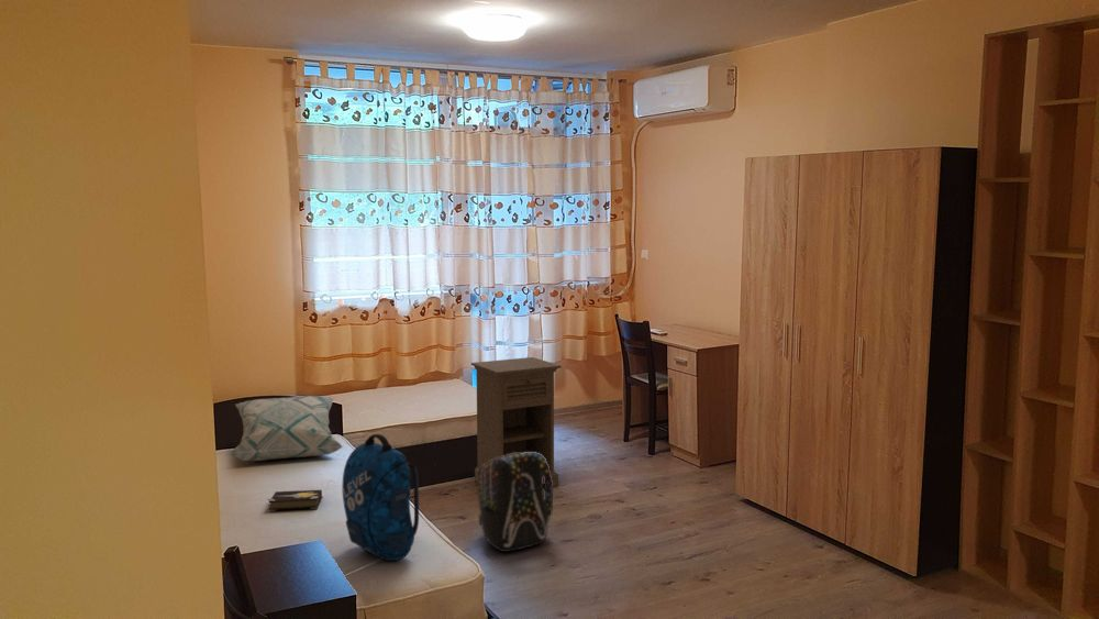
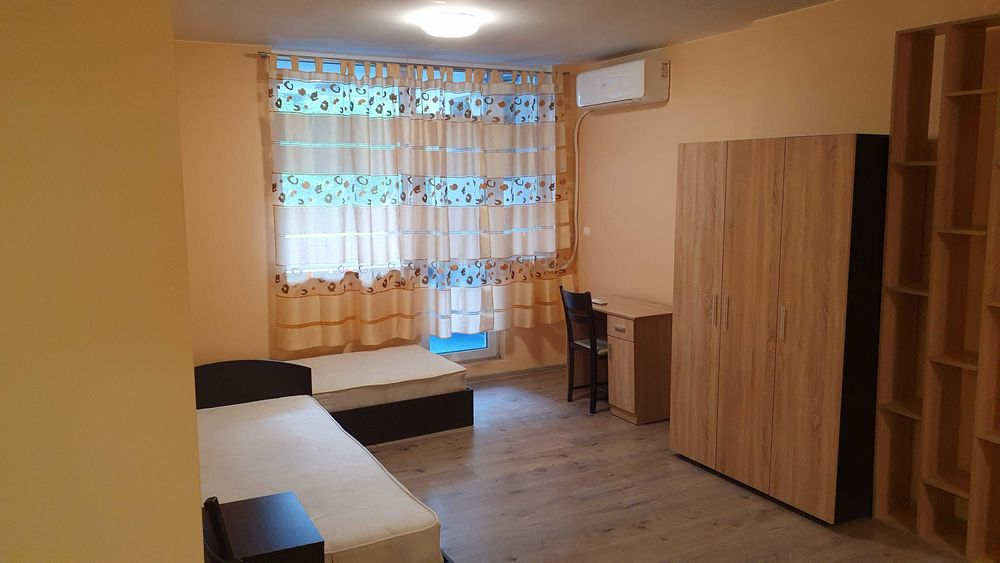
- hardback book (296, 498)
- backpack (514, 497)
- backpack (378, 495)
- nightstand (515, 423)
- decorative pillow (286, 427)
